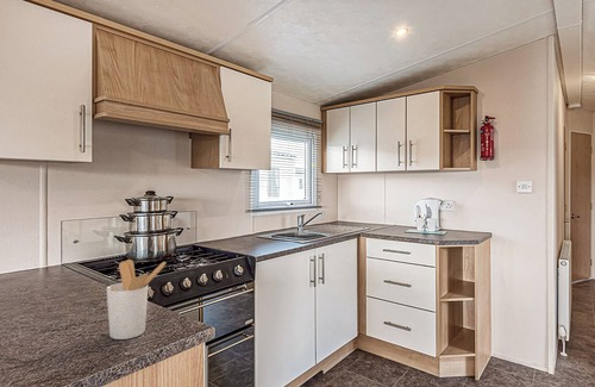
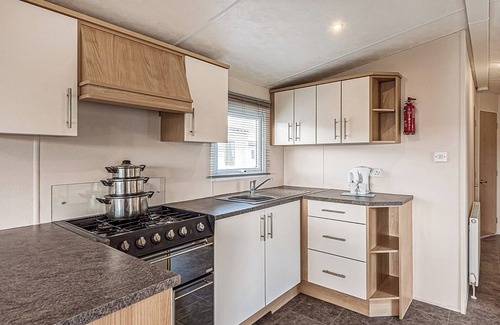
- utensil holder (138, 297)
